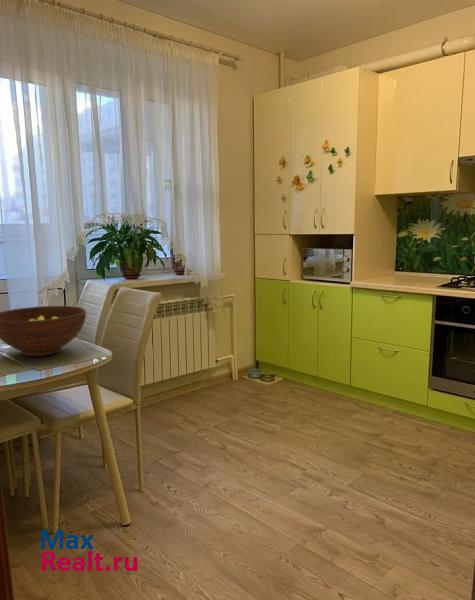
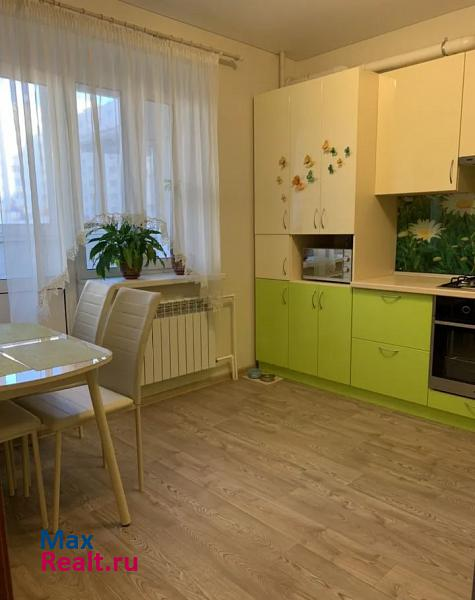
- fruit bowl (40, 333)
